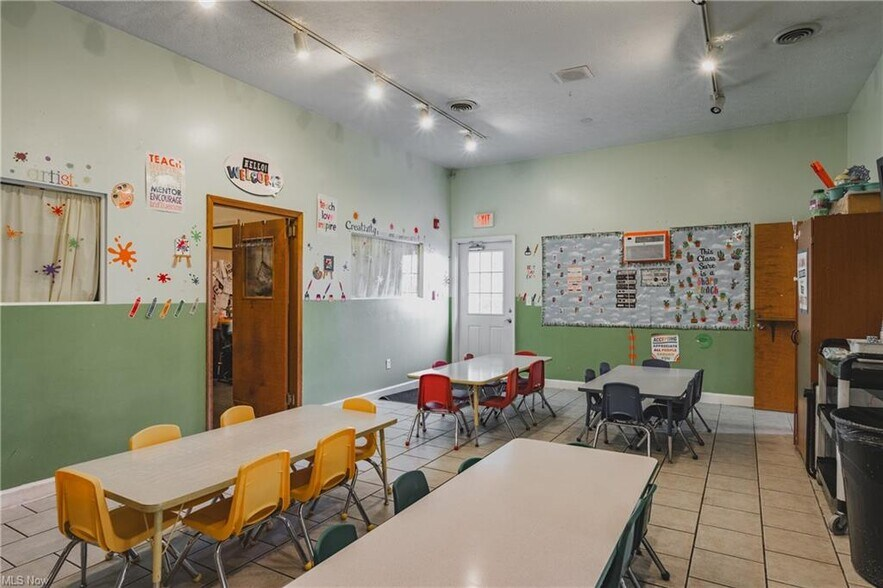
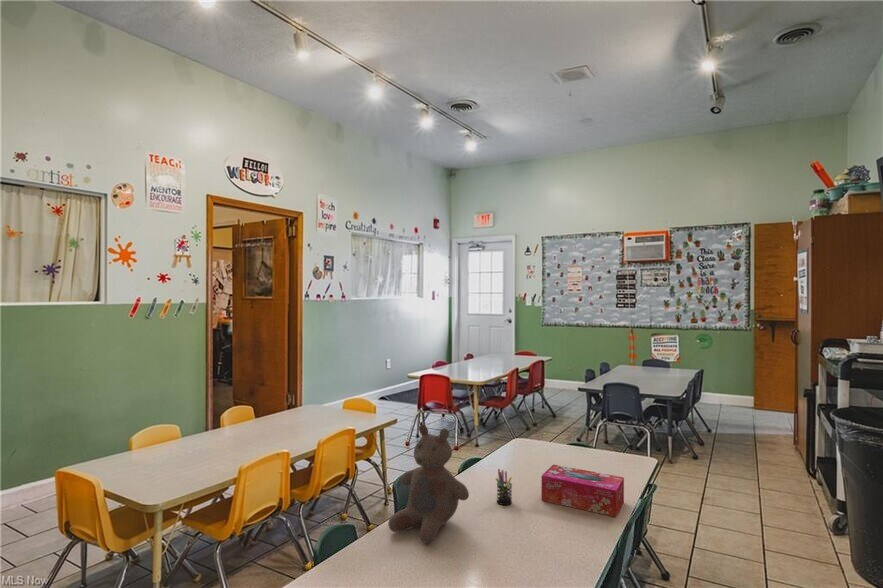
+ bear (425, 478)
+ pen holder (502, 486)
+ tissue box (582, 488)
